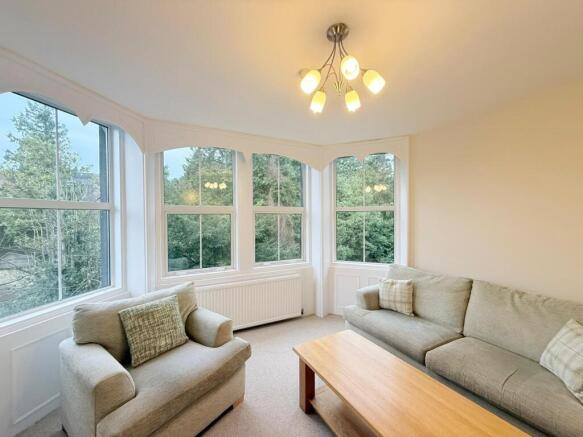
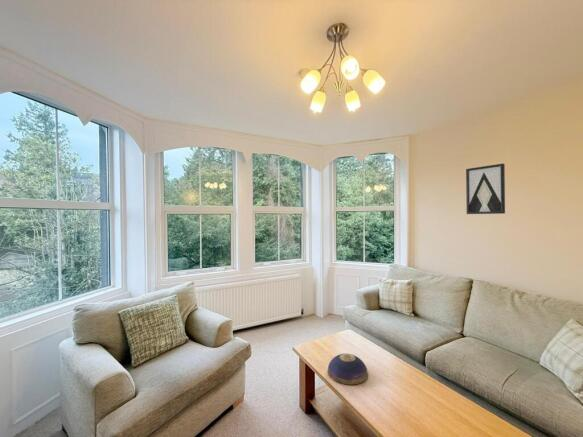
+ decorative bowl (347, 364)
+ wall art (484, 190)
